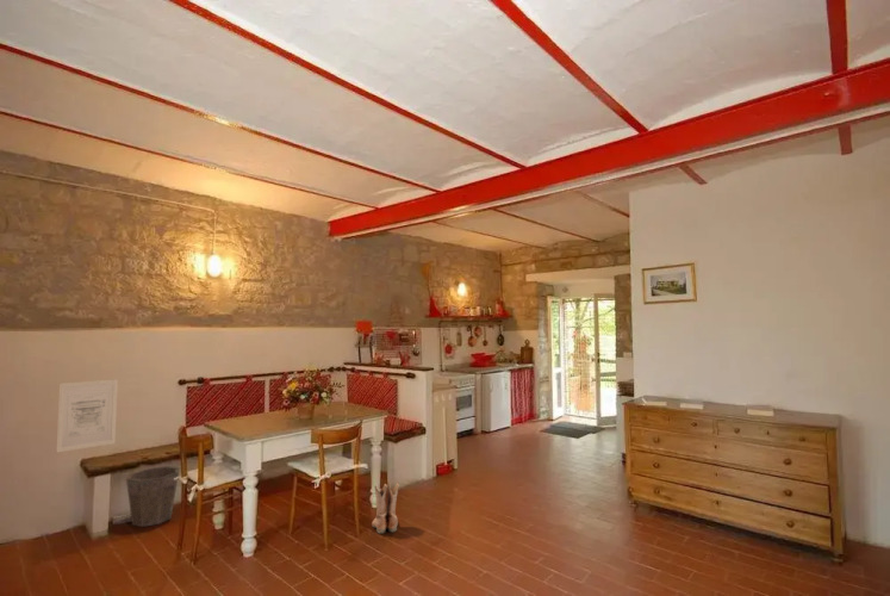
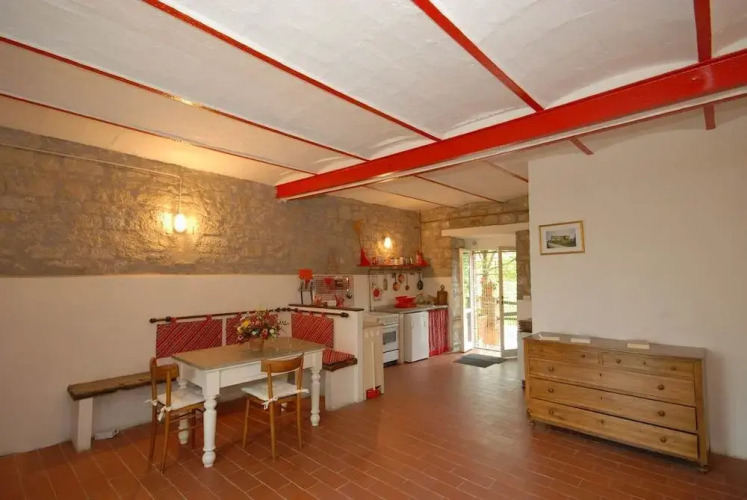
- boots (385, 503)
- waste bin (153, 496)
- wall art (88, 414)
